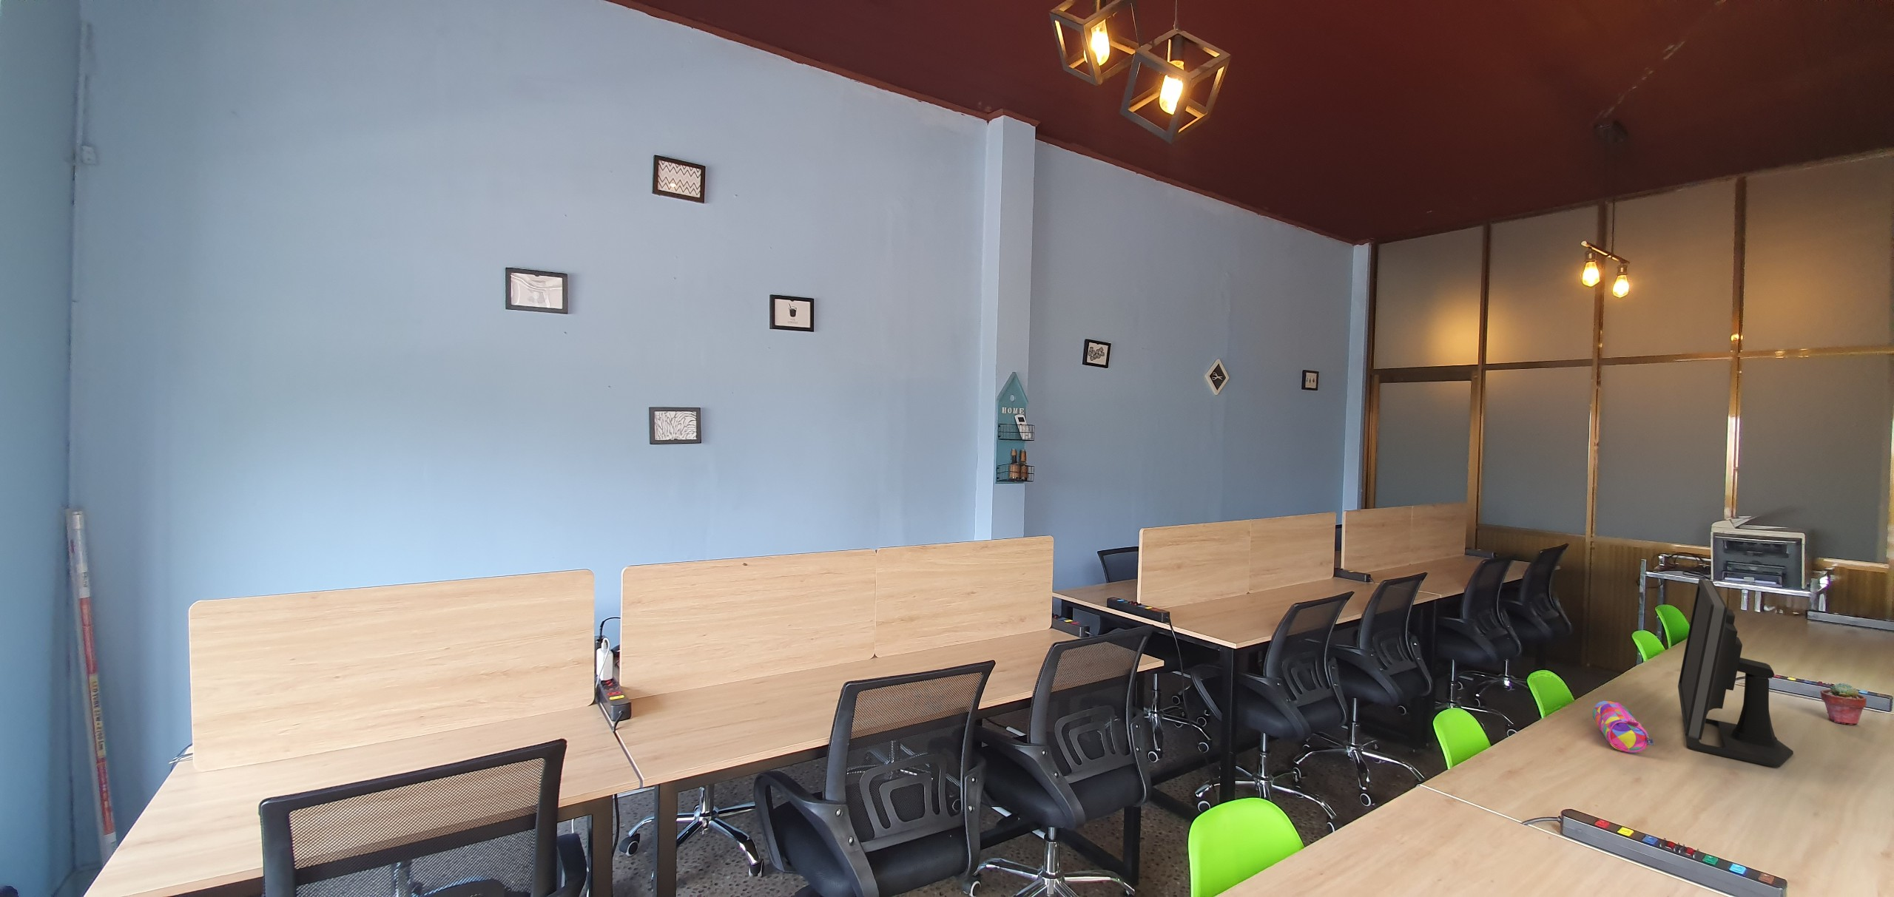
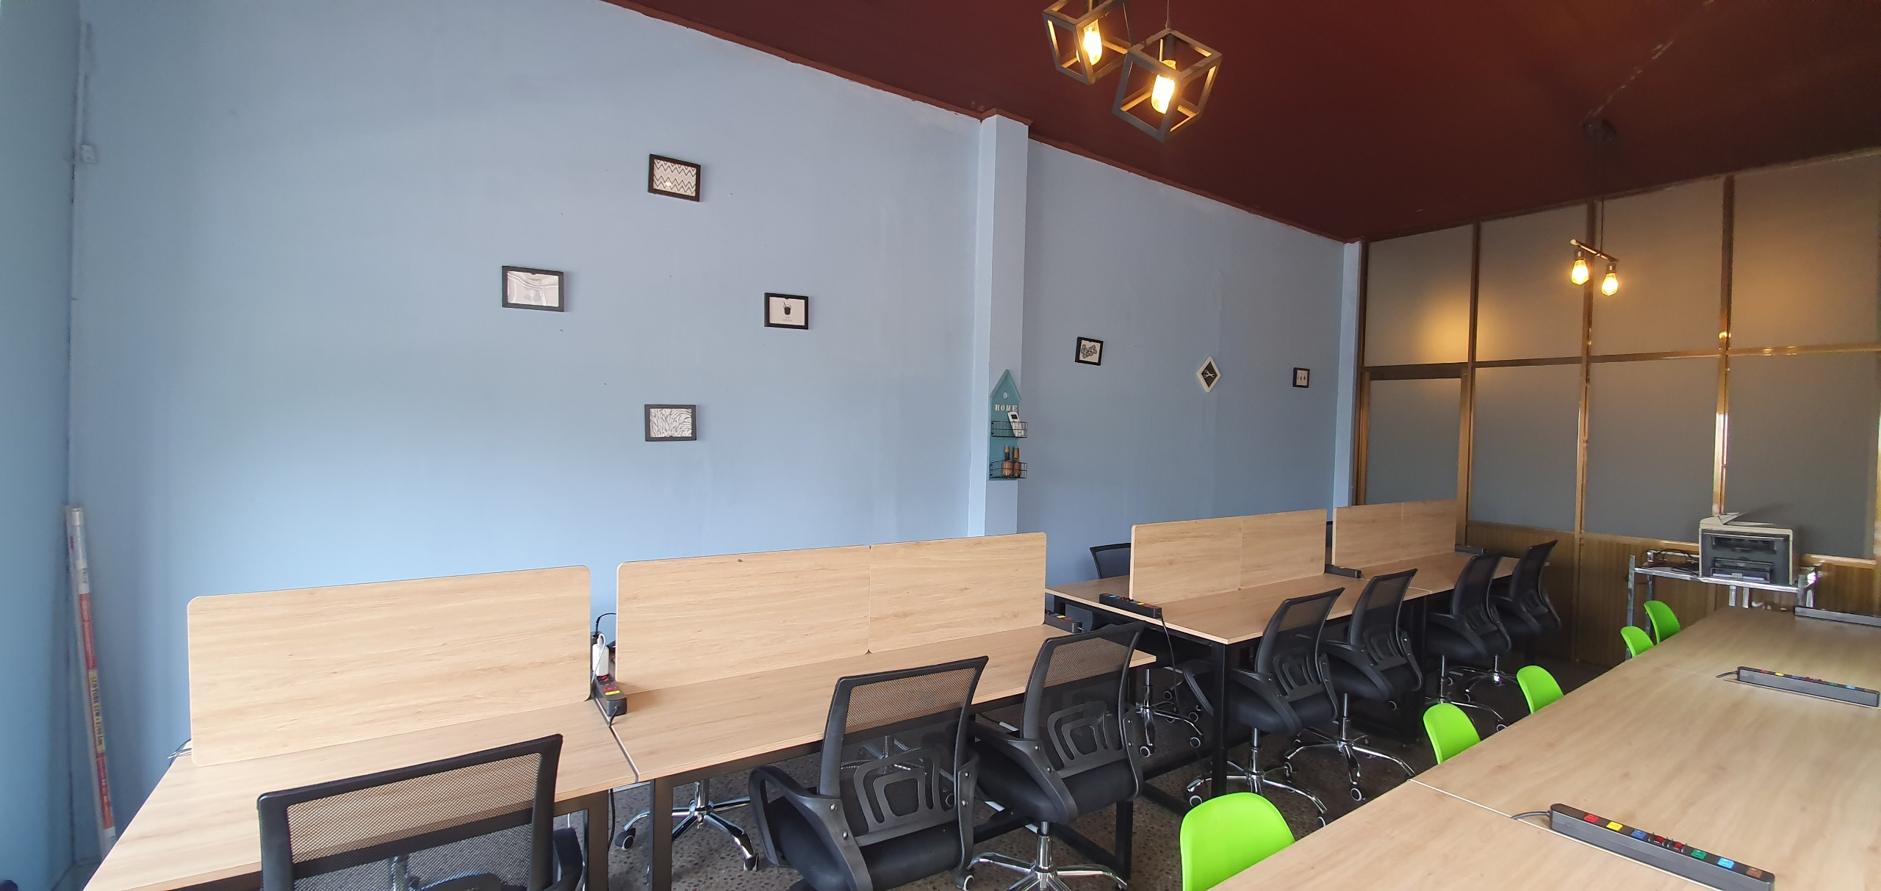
- monitor (1737, 668)
- potted succulent (1843, 701)
- pencil case (1620, 724)
